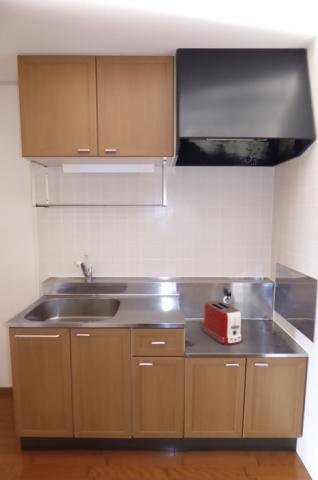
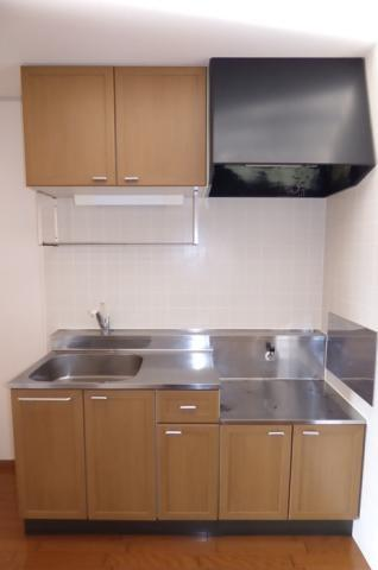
- toaster (221, 320)
